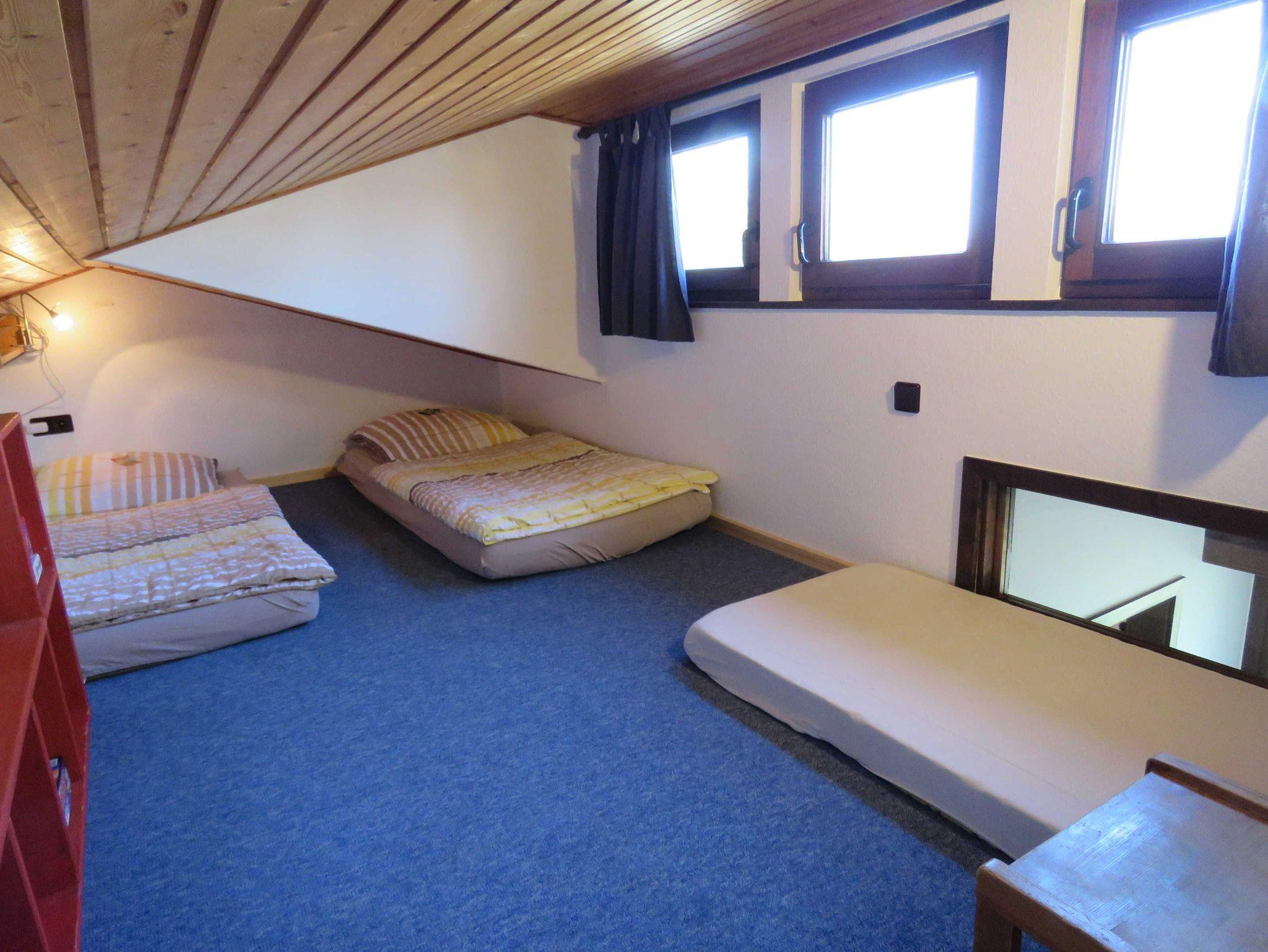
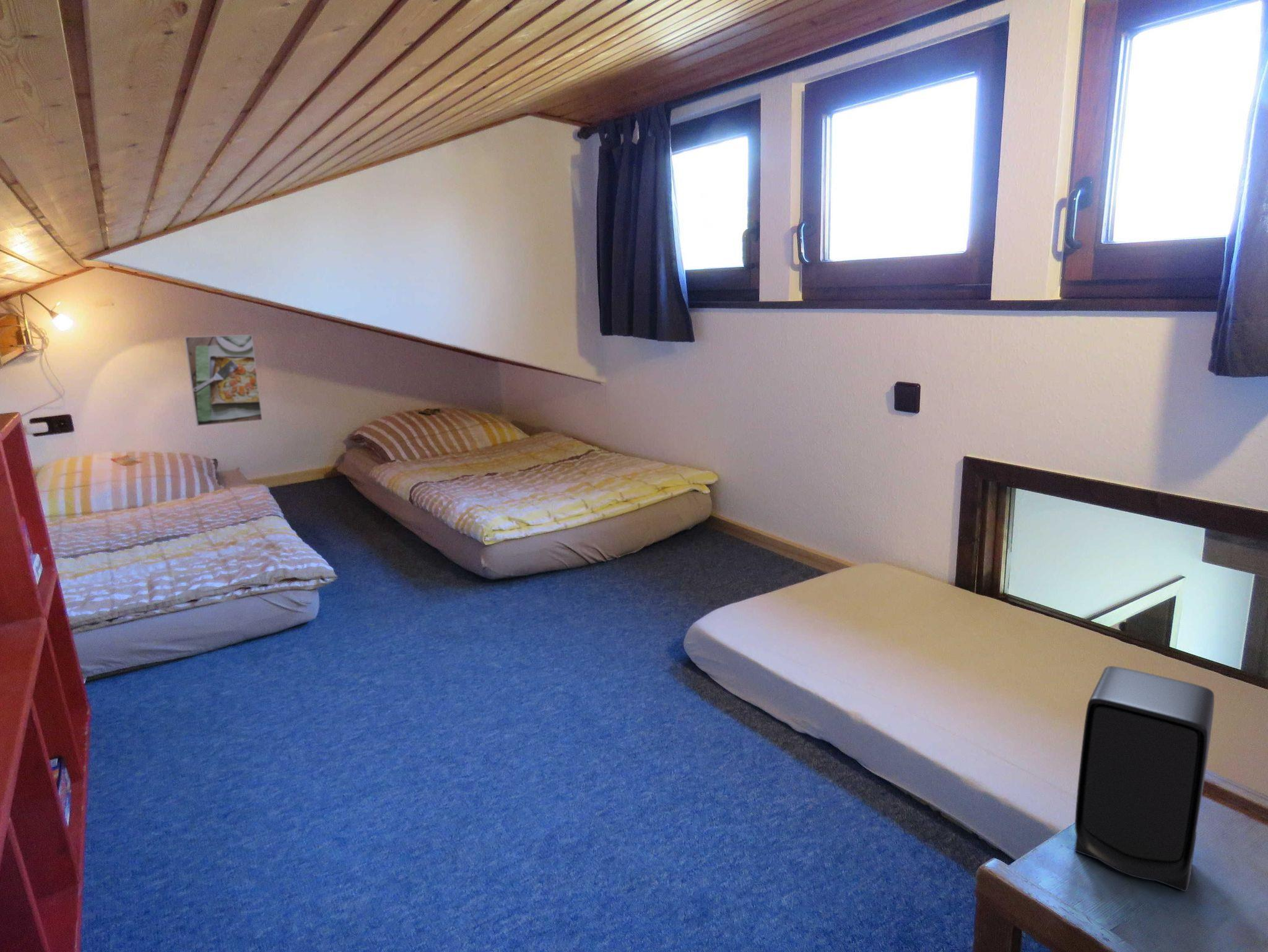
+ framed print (224, 379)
+ speaker (1142, 776)
